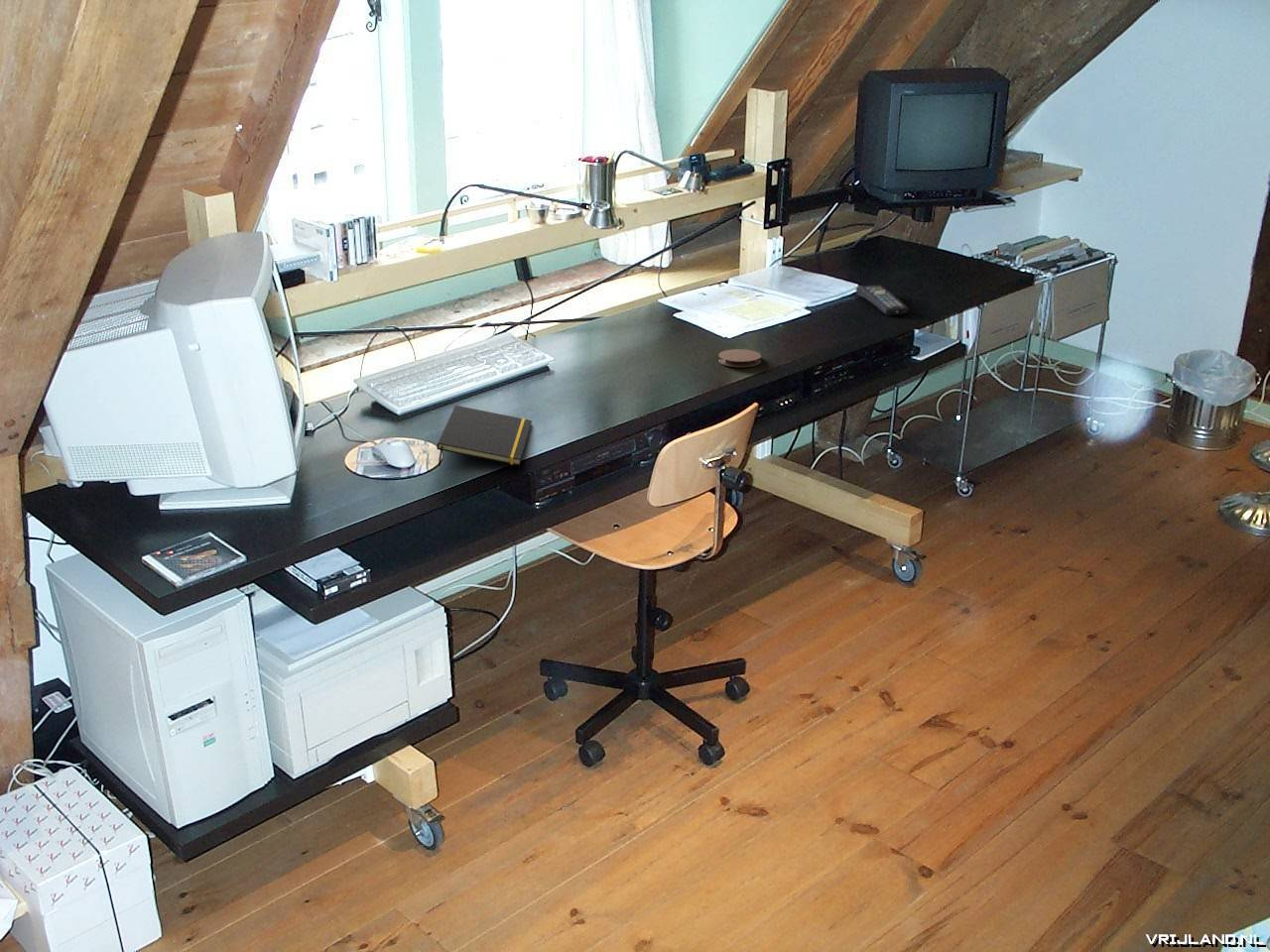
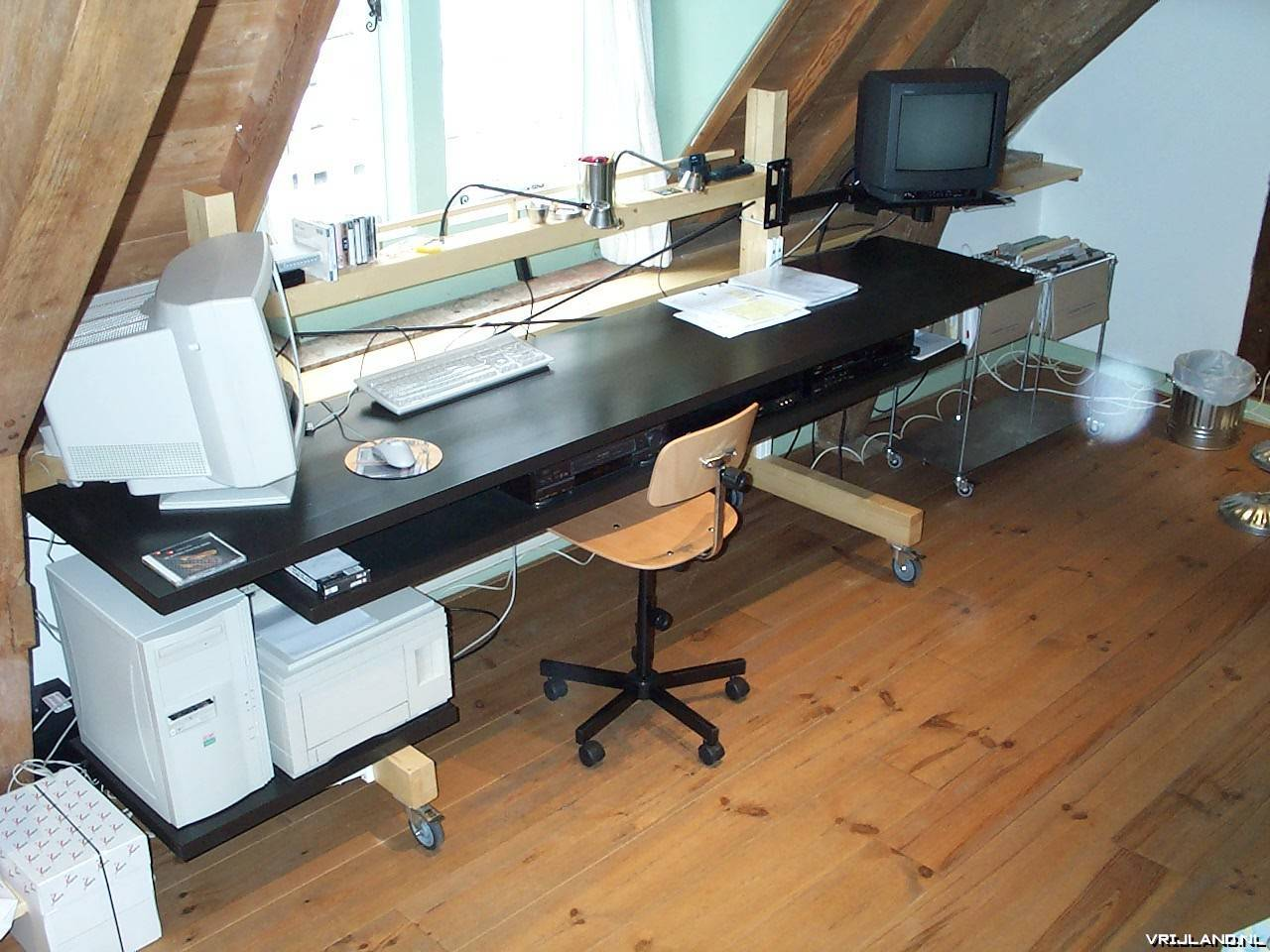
- notepad (486, 434)
- coaster (739, 358)
- remote control (881, 298)
